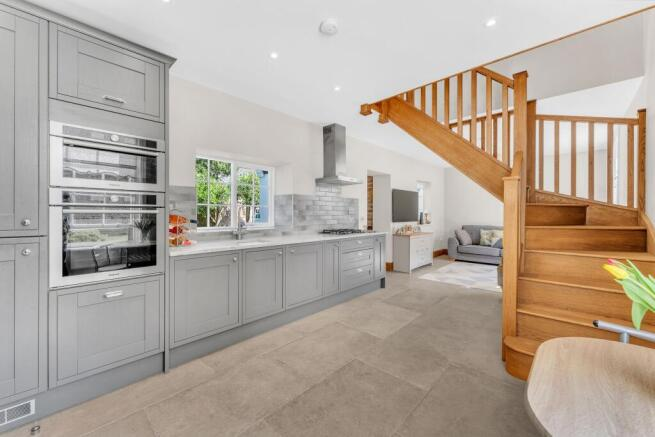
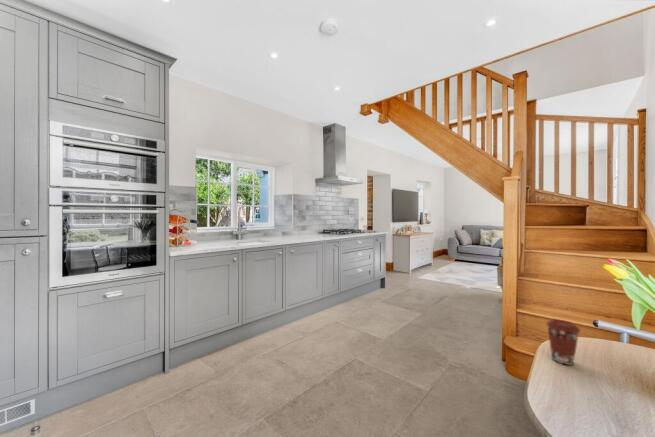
+ coffee cup (562, 341)
